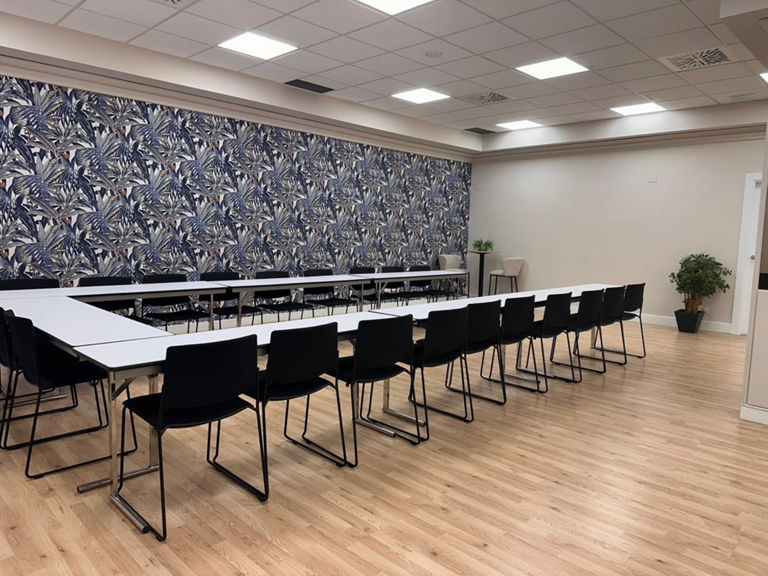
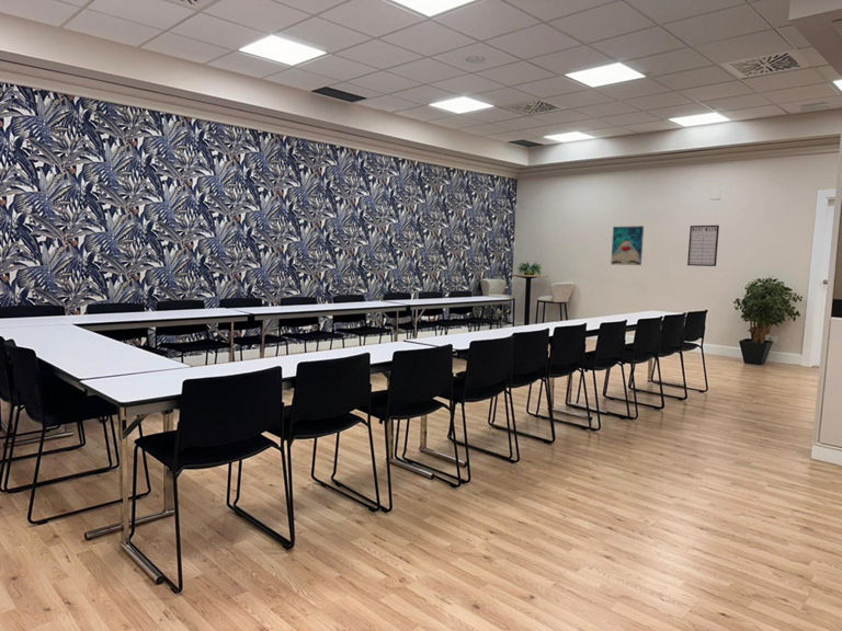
+ writing board (703, 245)
+ wall art (626, 245)
